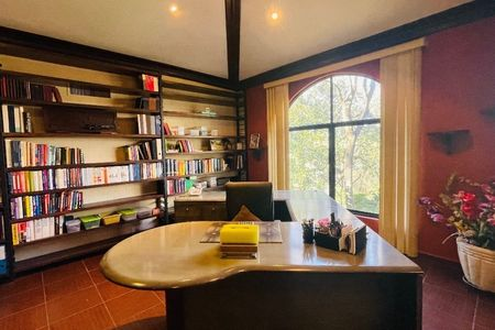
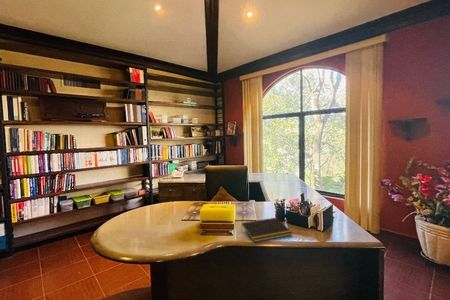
+ notepad (266, 228)
